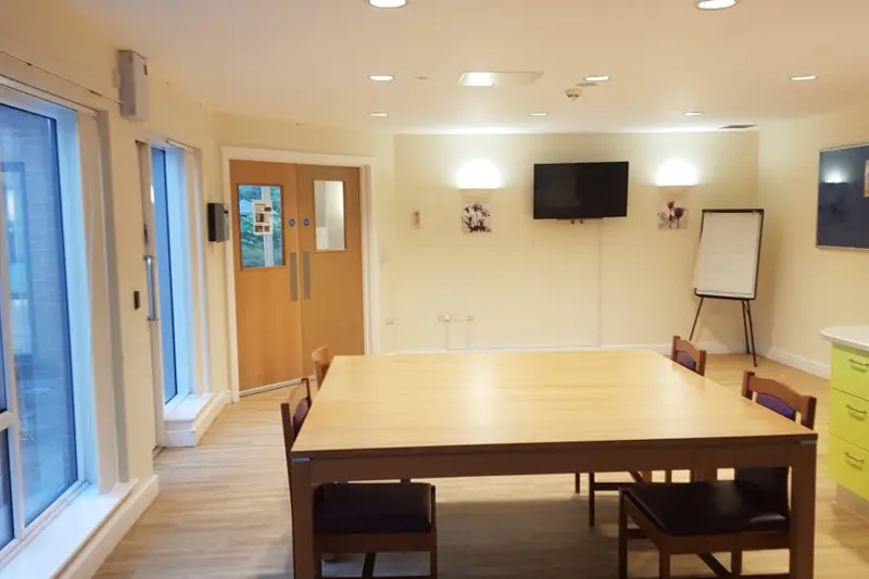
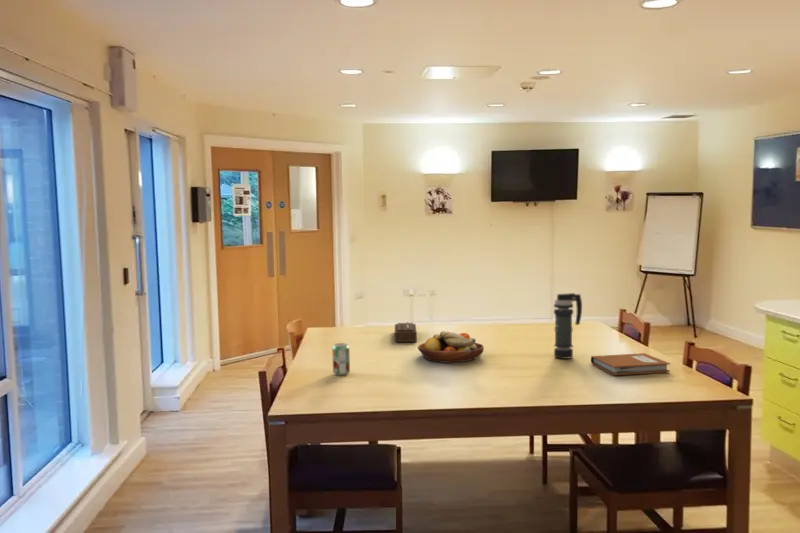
+ tissue box (405, 330)
+ notebook (630, 363)
+ fruit bowl (451, 343)
+ beverage can (341, 359)
+ smoke grenade (567, 325)
